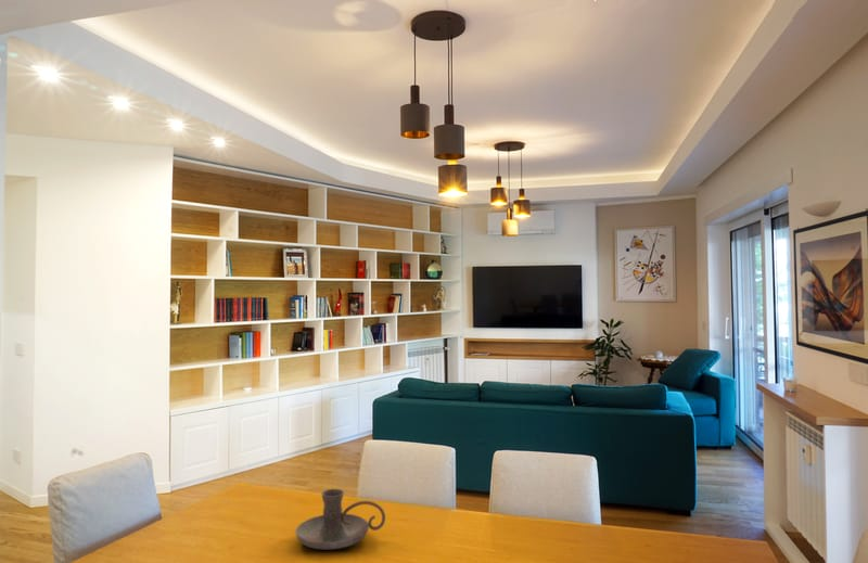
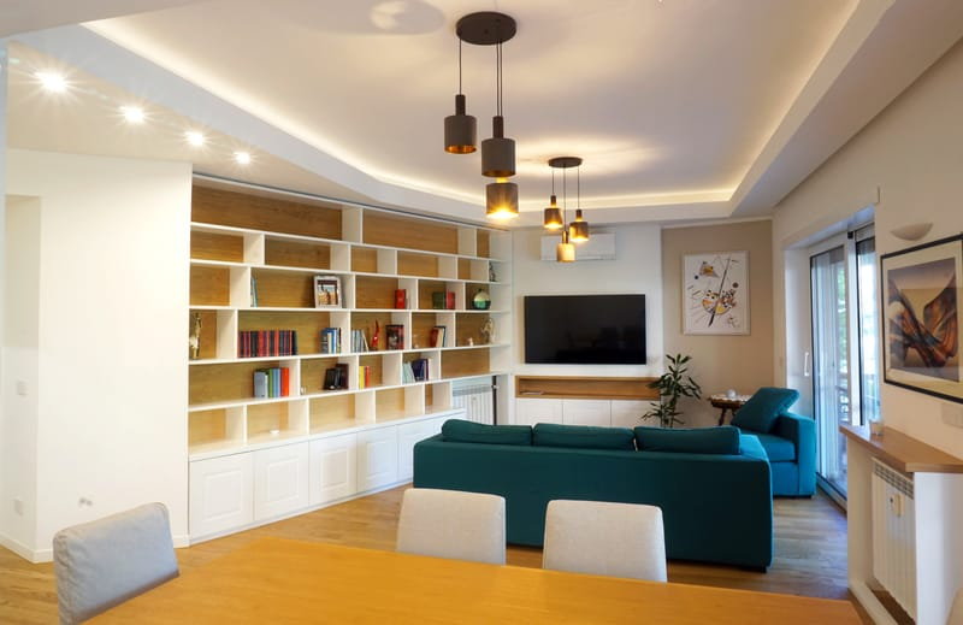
- candle holder (341, 515)
